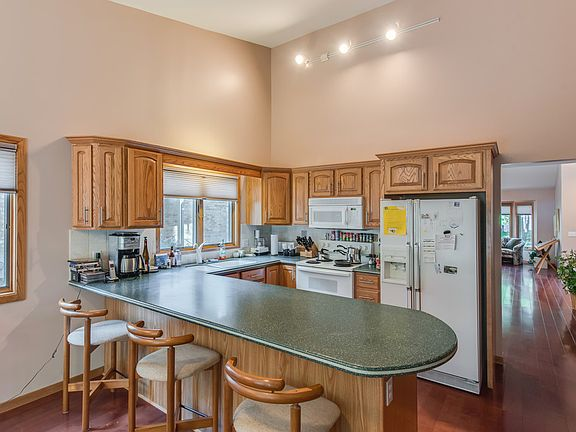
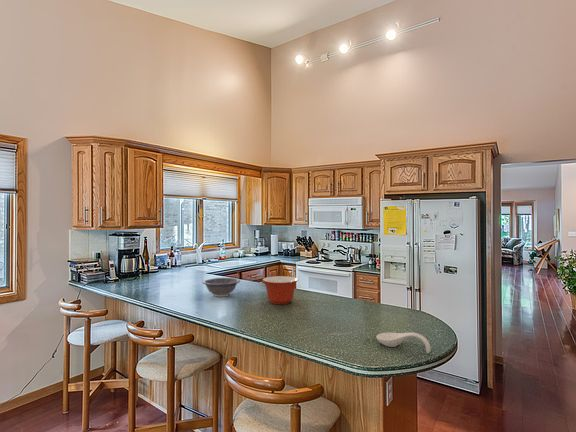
+ mixing bowl (280, 290)
+ decorative bowl (221, 287)
+ spoon rest (402, 339)
